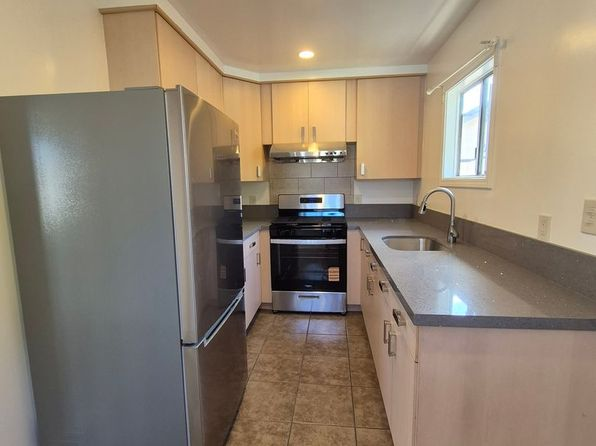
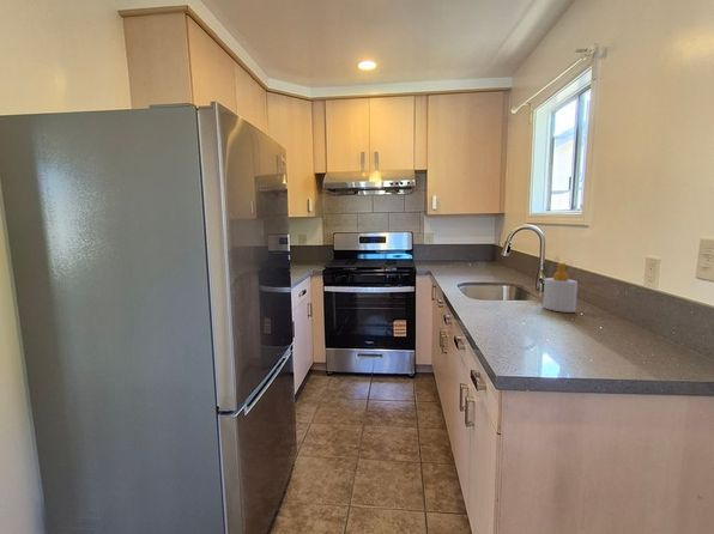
+ soap bottle (559, 286)
